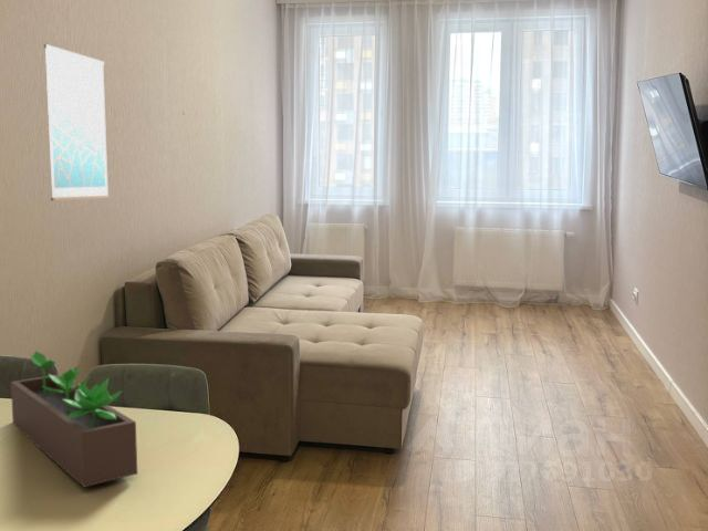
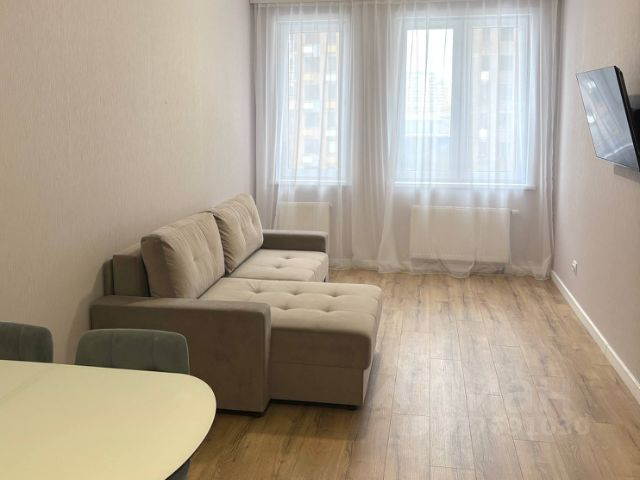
- wall art (79, 127)
- succulent planter (66, 406)
